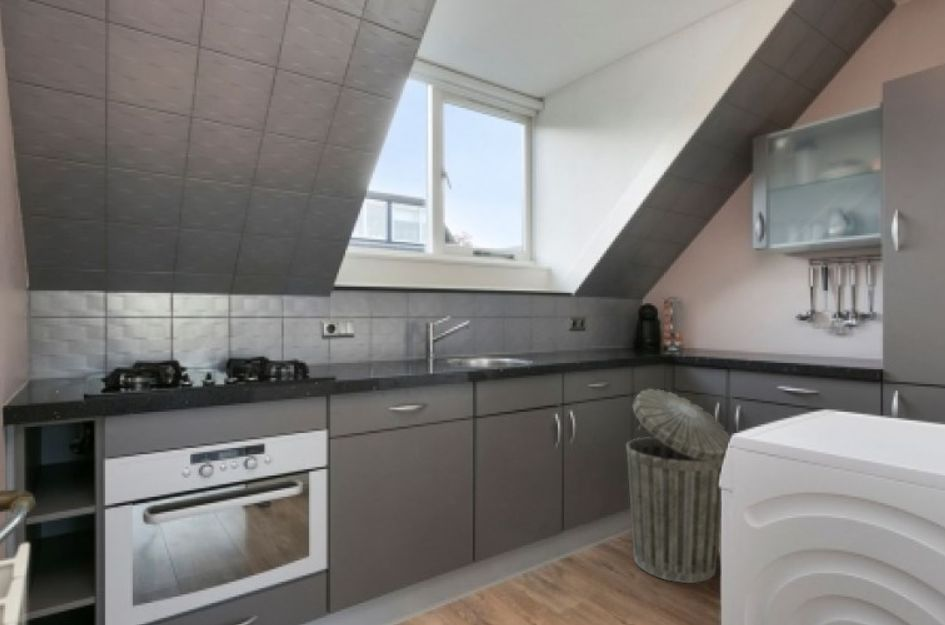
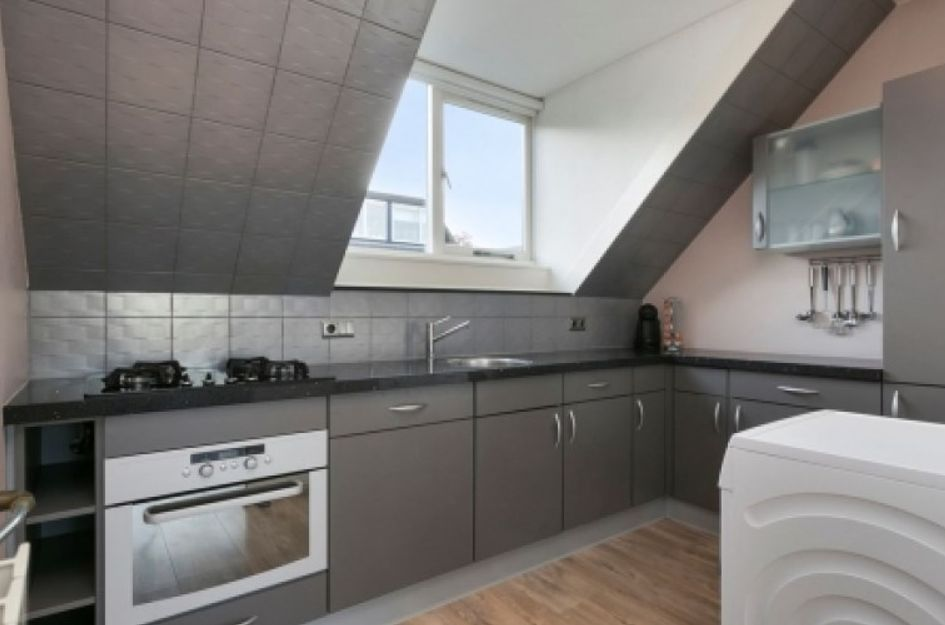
- trash can (676, 478)
